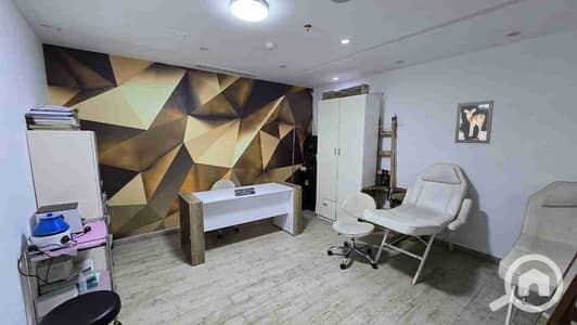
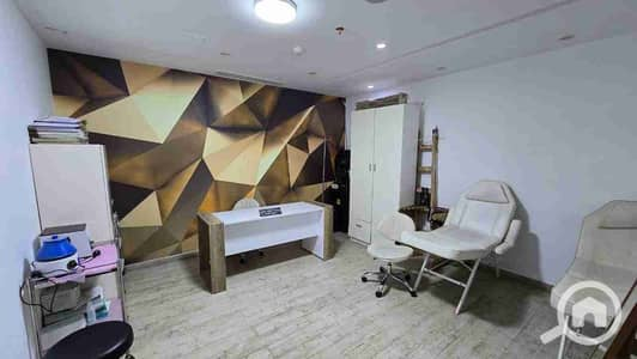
- wall art (473, 122)
